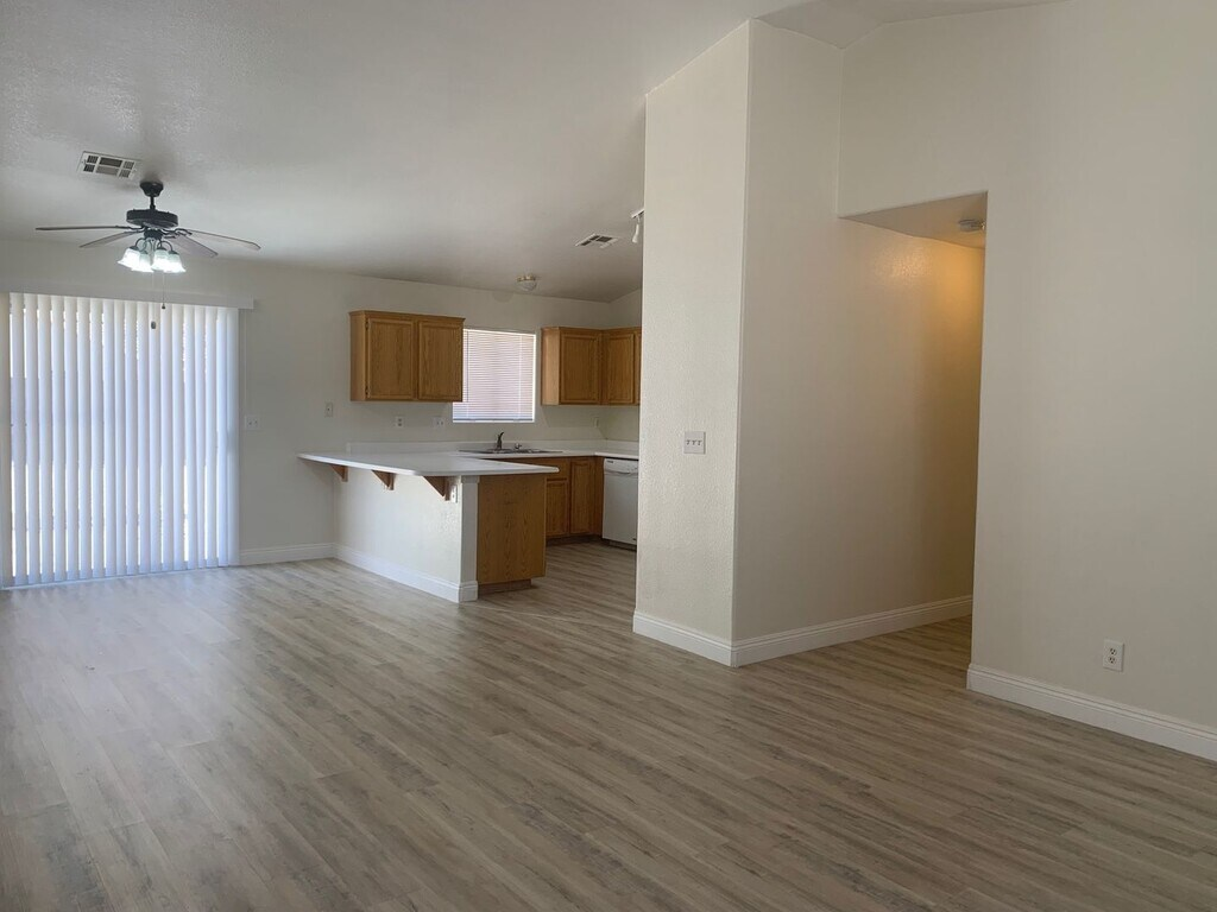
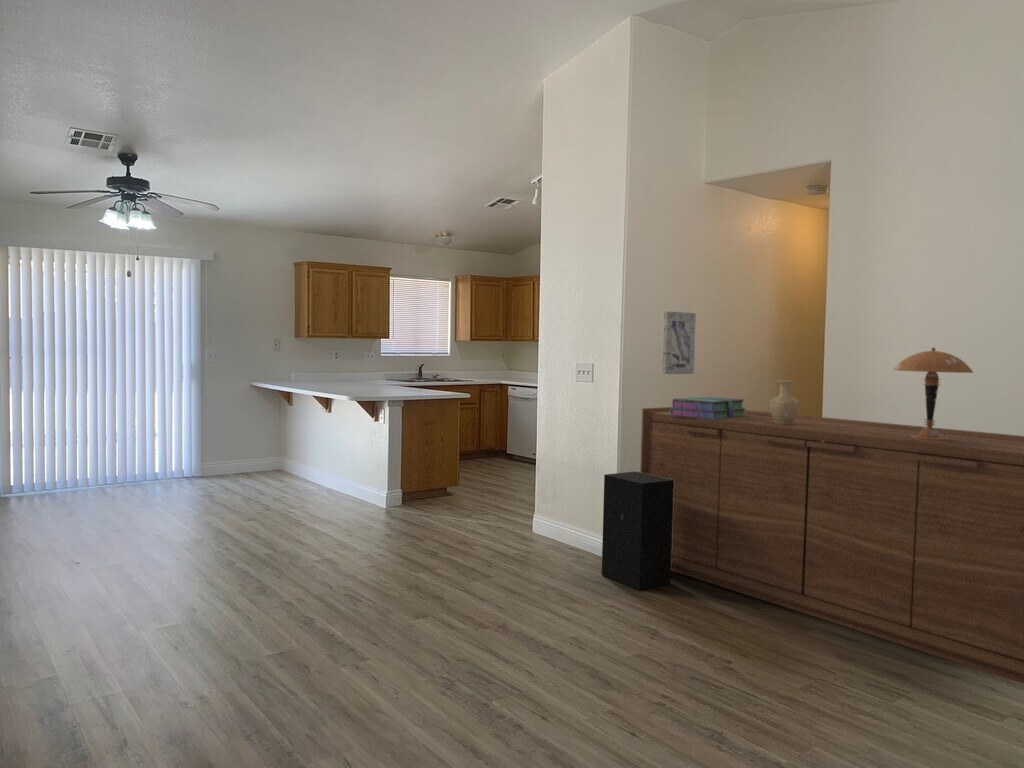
+ table lamp (931, 392)
+ speaker (637, 528)
+ stack of books (708, 406)
+ vase (784, 401)
+ sideboard (830, 513)
+ wall art (679, 343)
